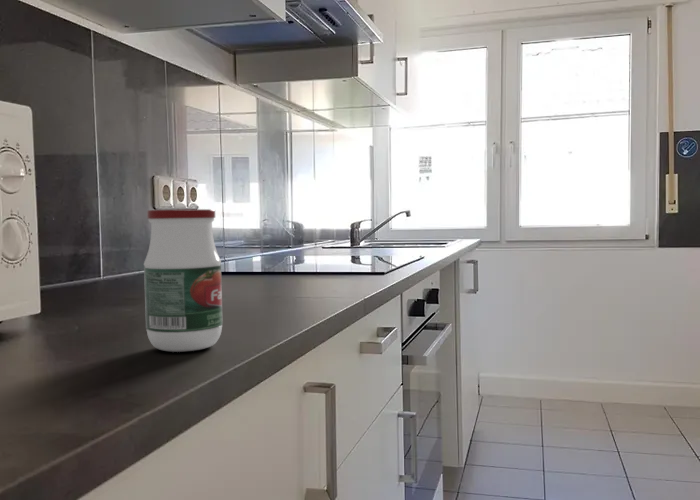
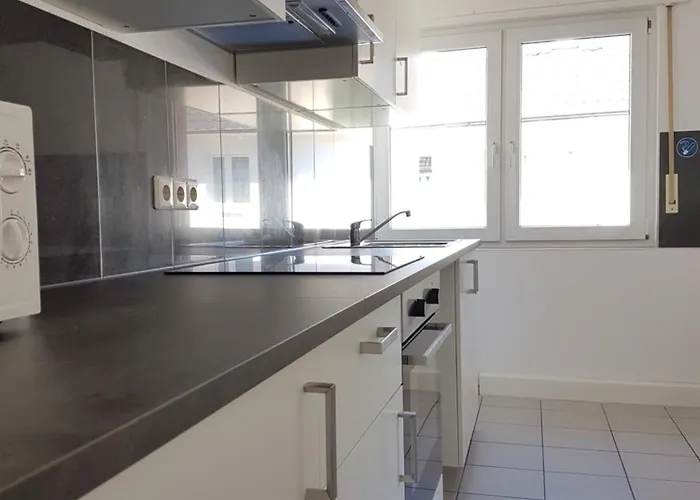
- jar (183, 278)
